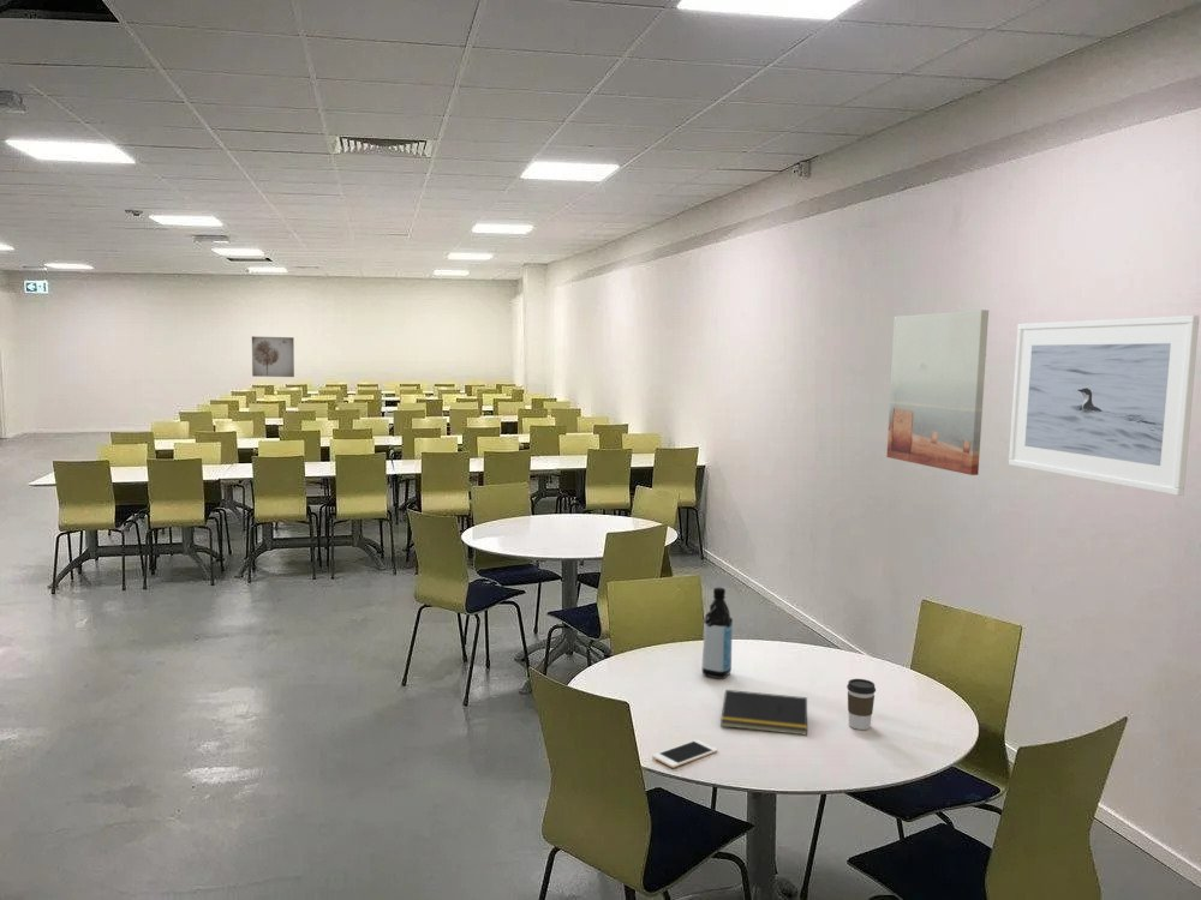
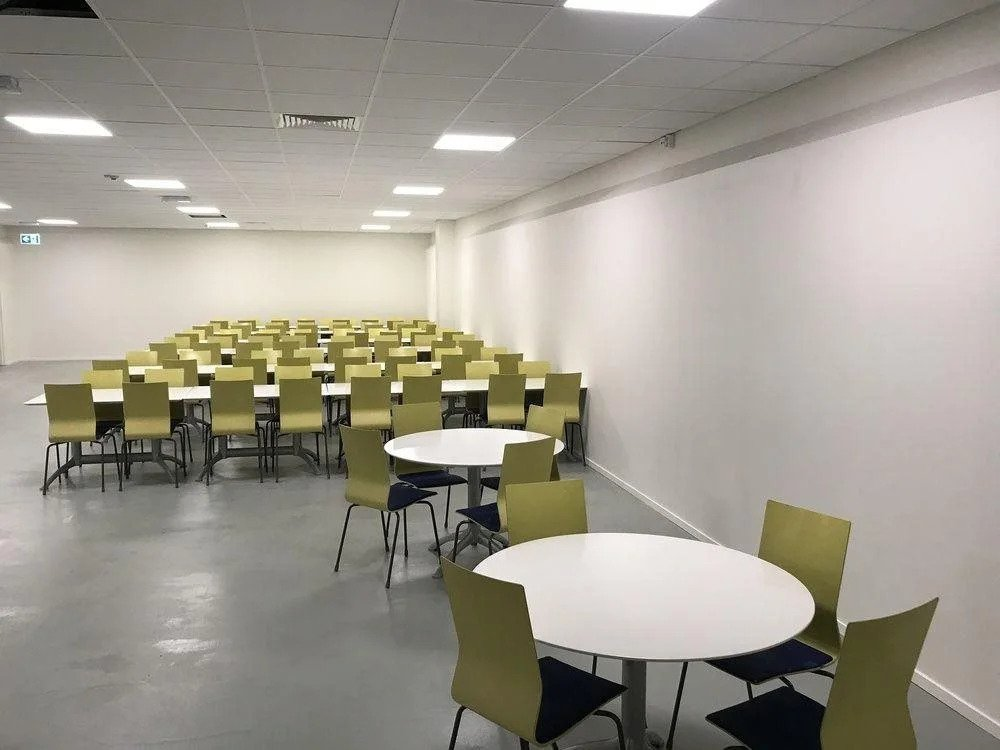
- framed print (1091, 400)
- coffee cup (860, 704)
- wall art (933, 390)
- notepad (764, 710)
- water bottle (717, 631)
- cell phone (685, 752)
- wall art (273, 356)
